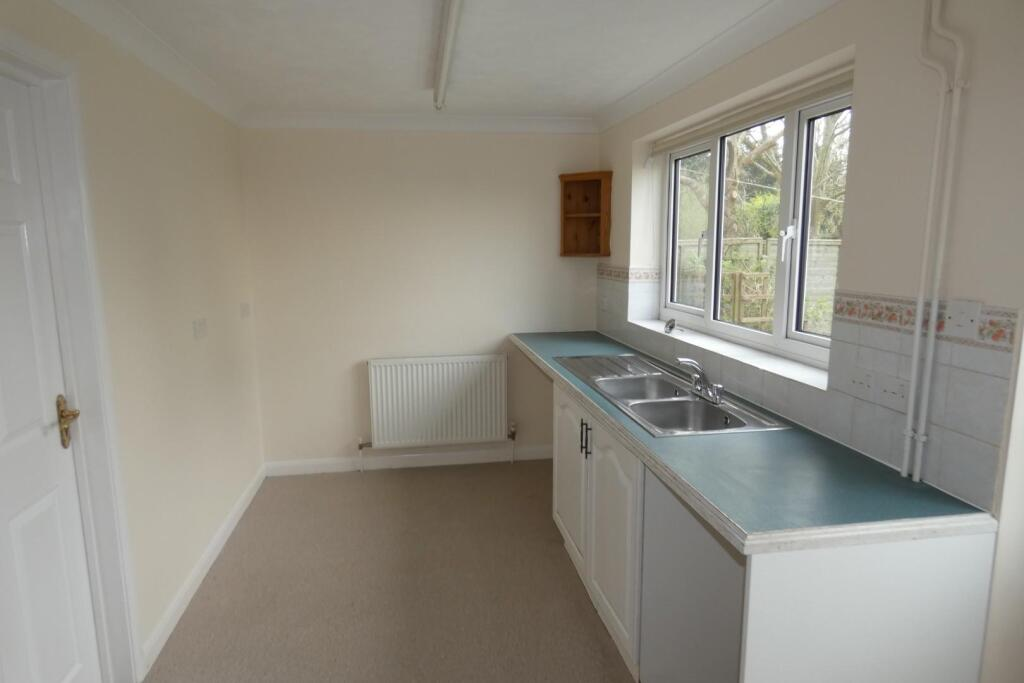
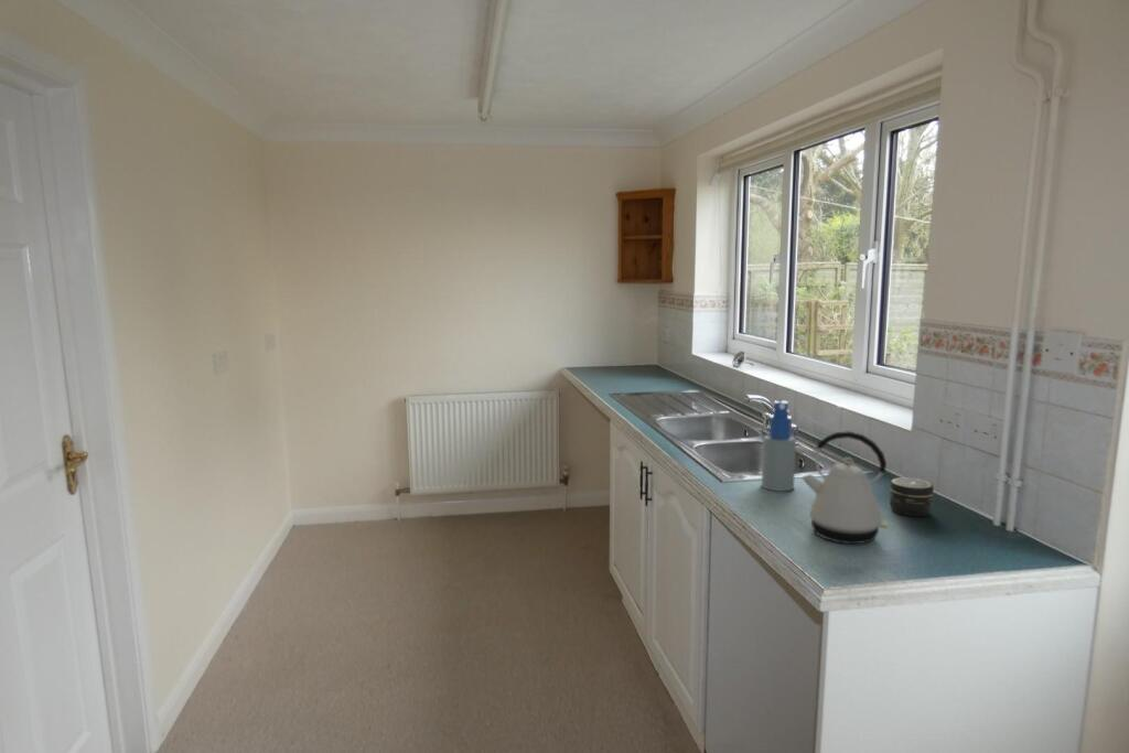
+ spray bottle (778, 443)
+ kettle (843, 483)
+ jar (911, 496)
